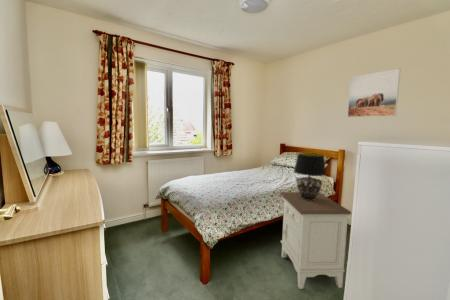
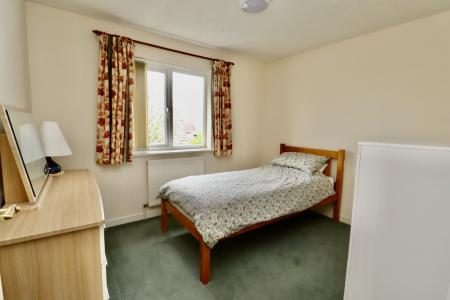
- table lamp (309, 176)
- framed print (371, 95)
- nightstand (308, 236)
